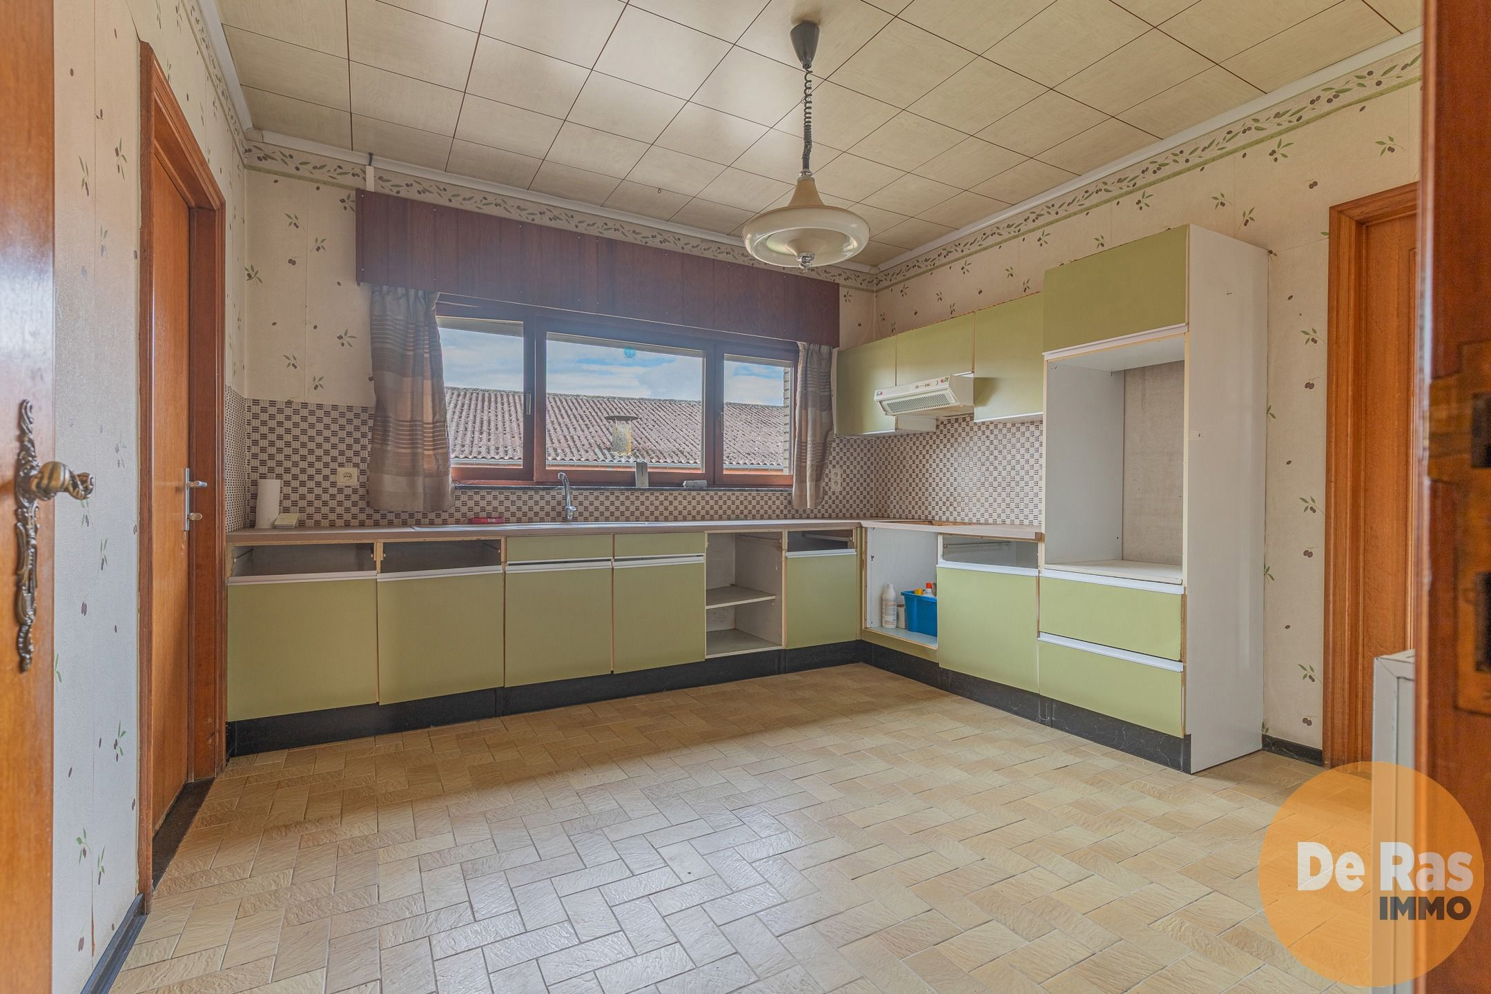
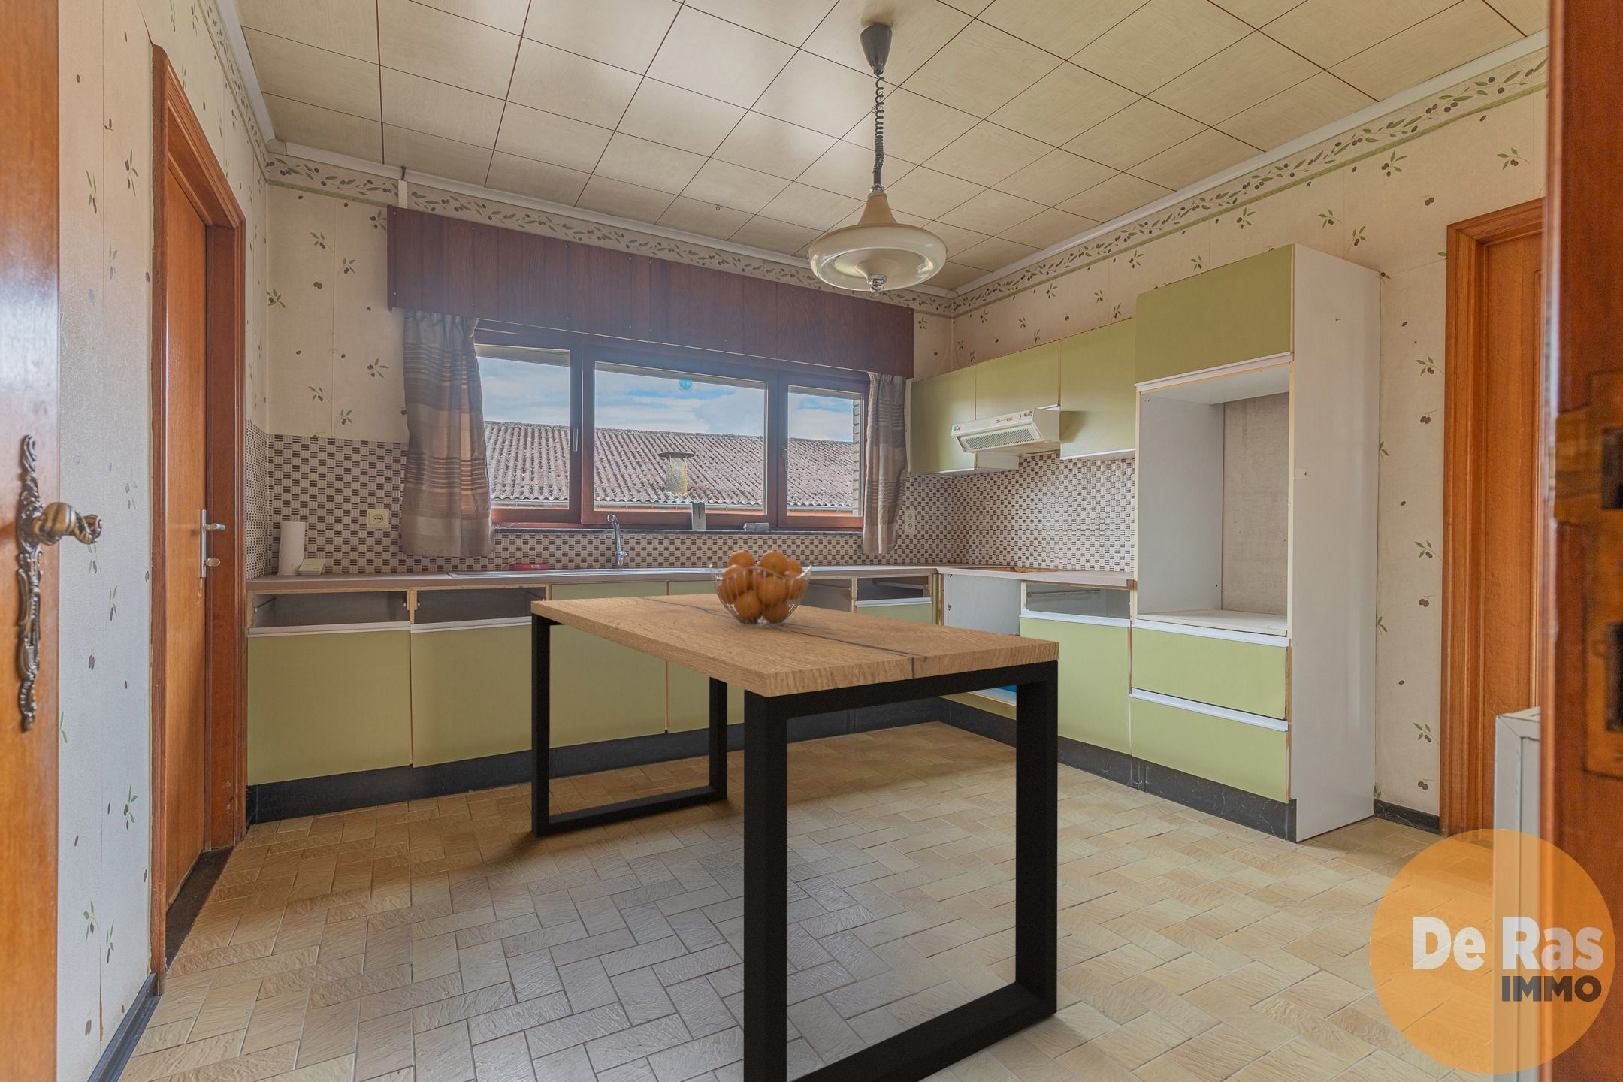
+ fruit basket (761, 586)
+ dining table (727, 758)
